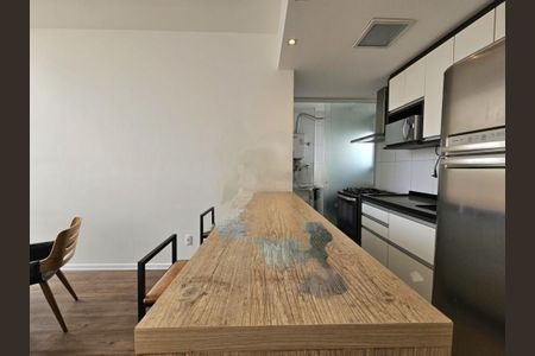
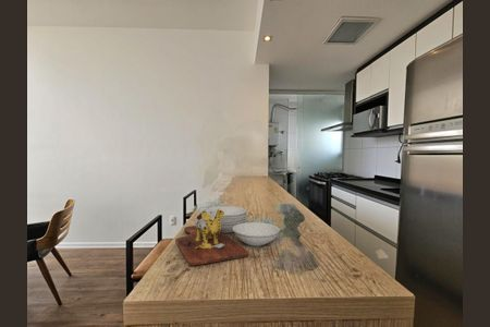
+ cutting board (225, 220)
